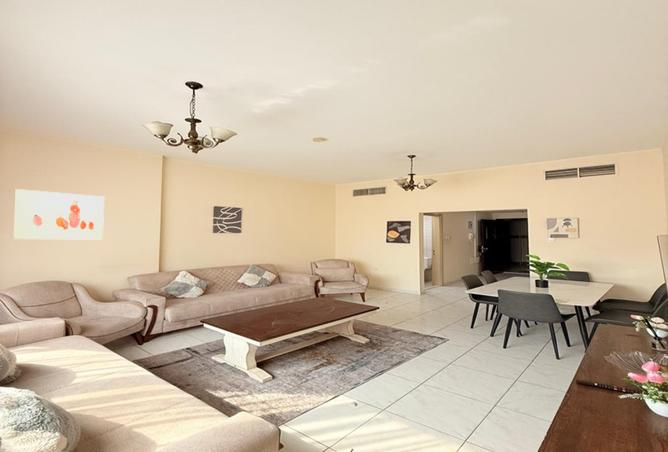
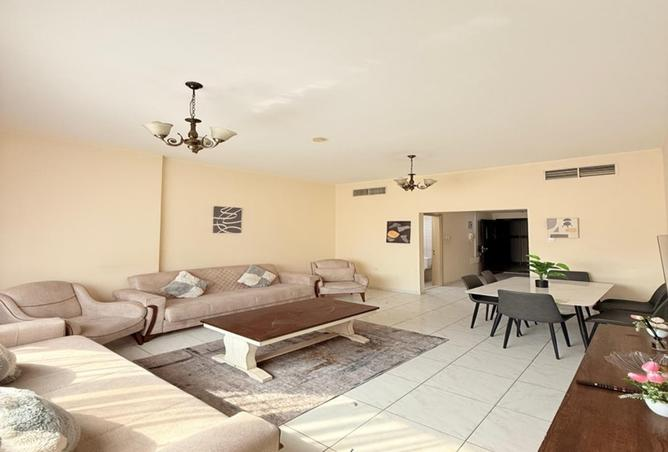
- wall art (62, 216)
